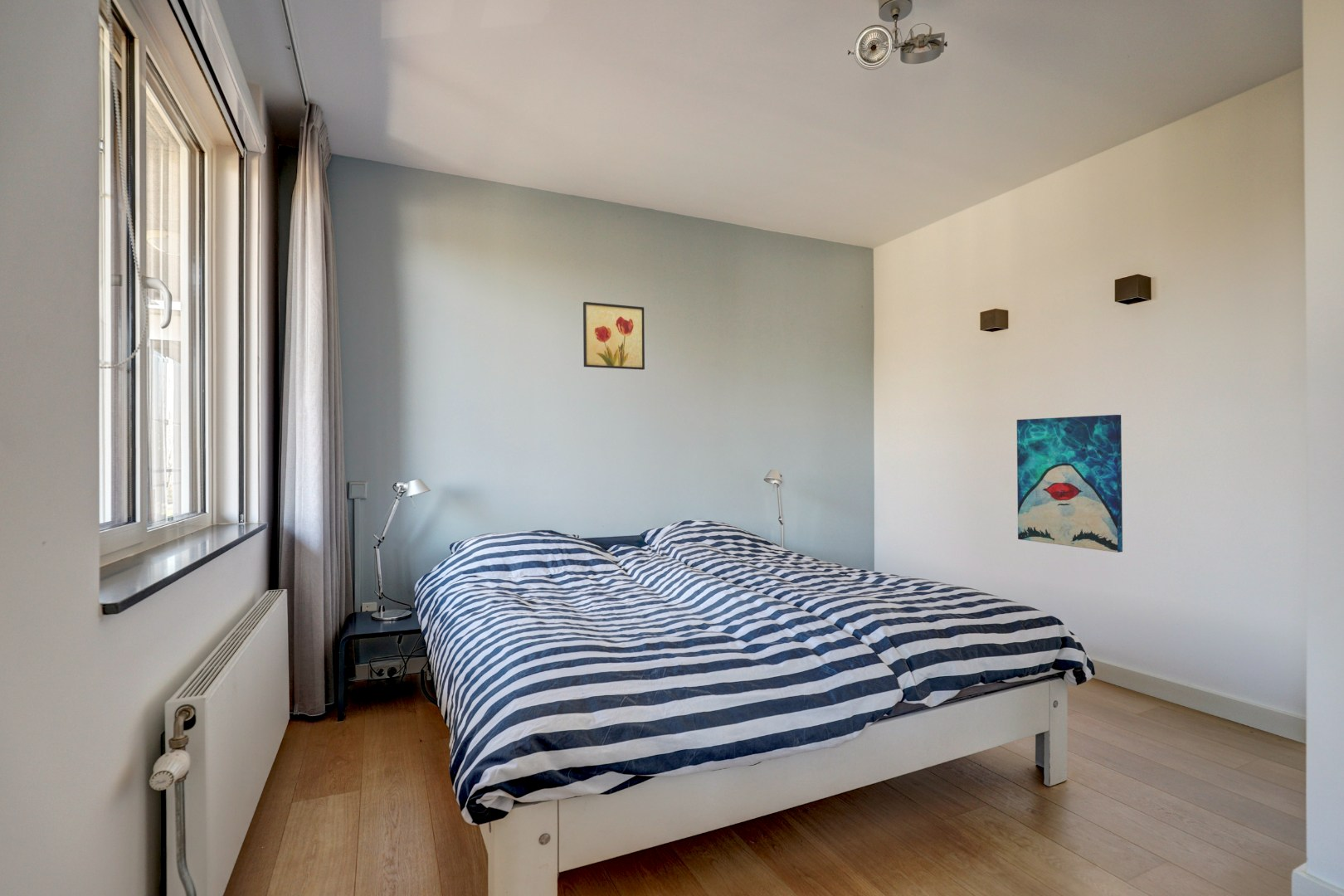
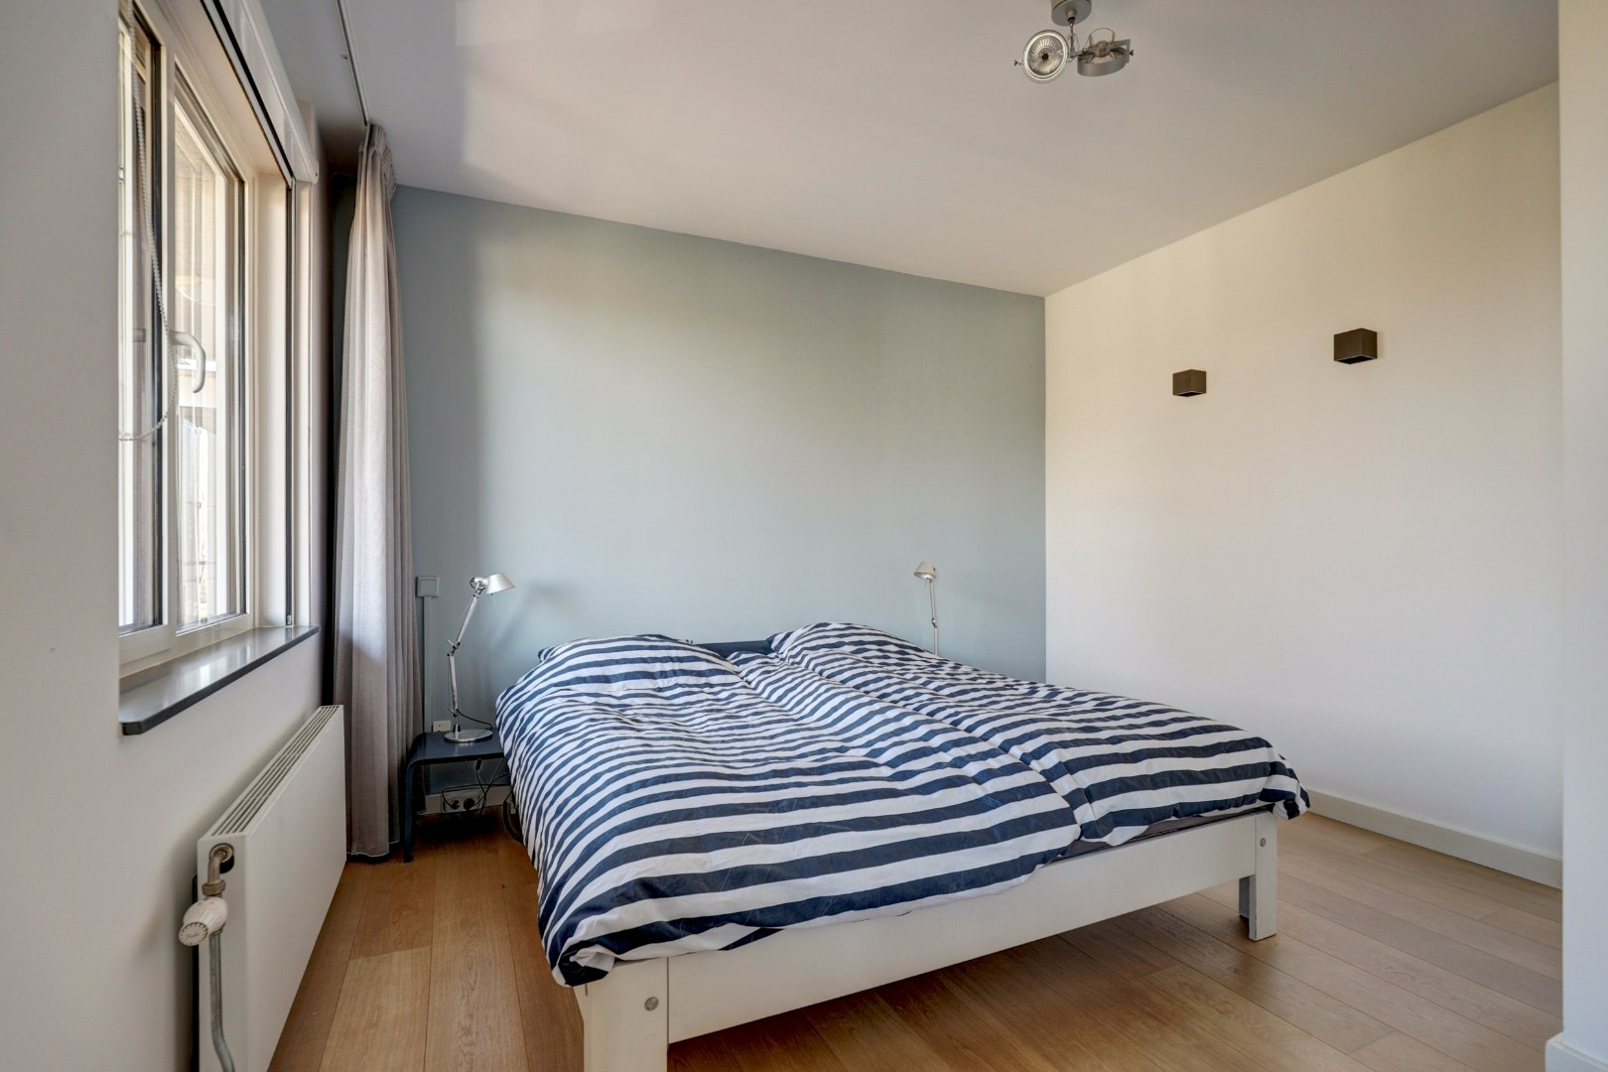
- wall art (614, 336)
- wall art (1065, 481)
